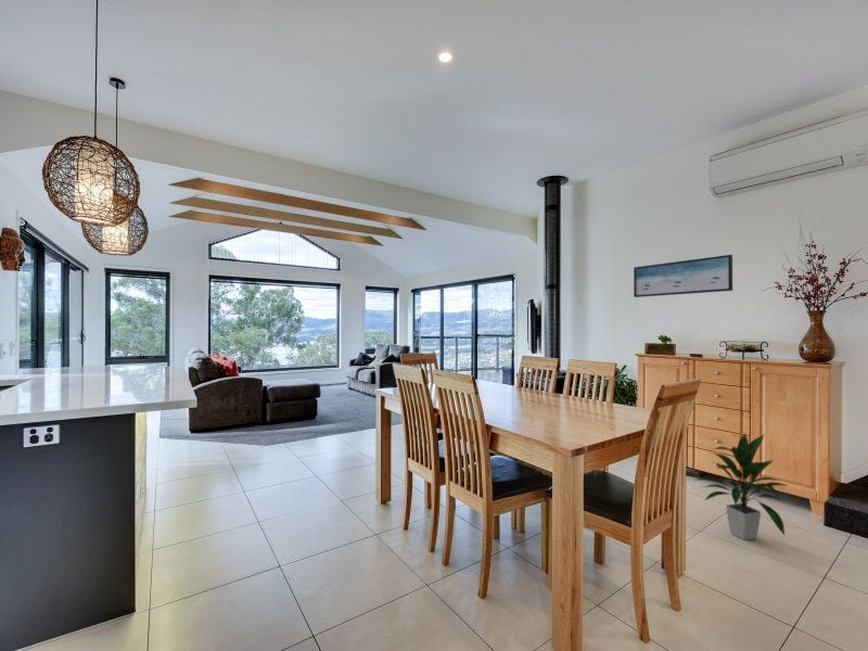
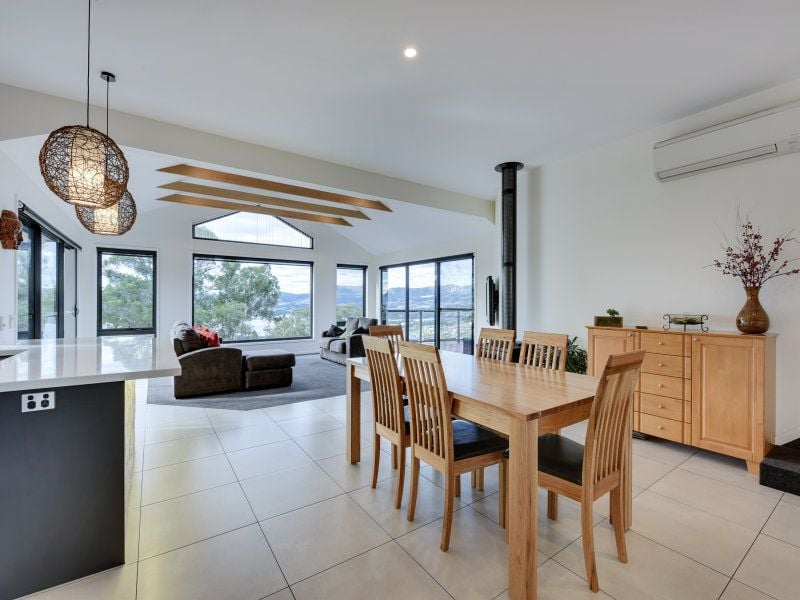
- indoor plant (744, 486)
- wall art (678, 278)
